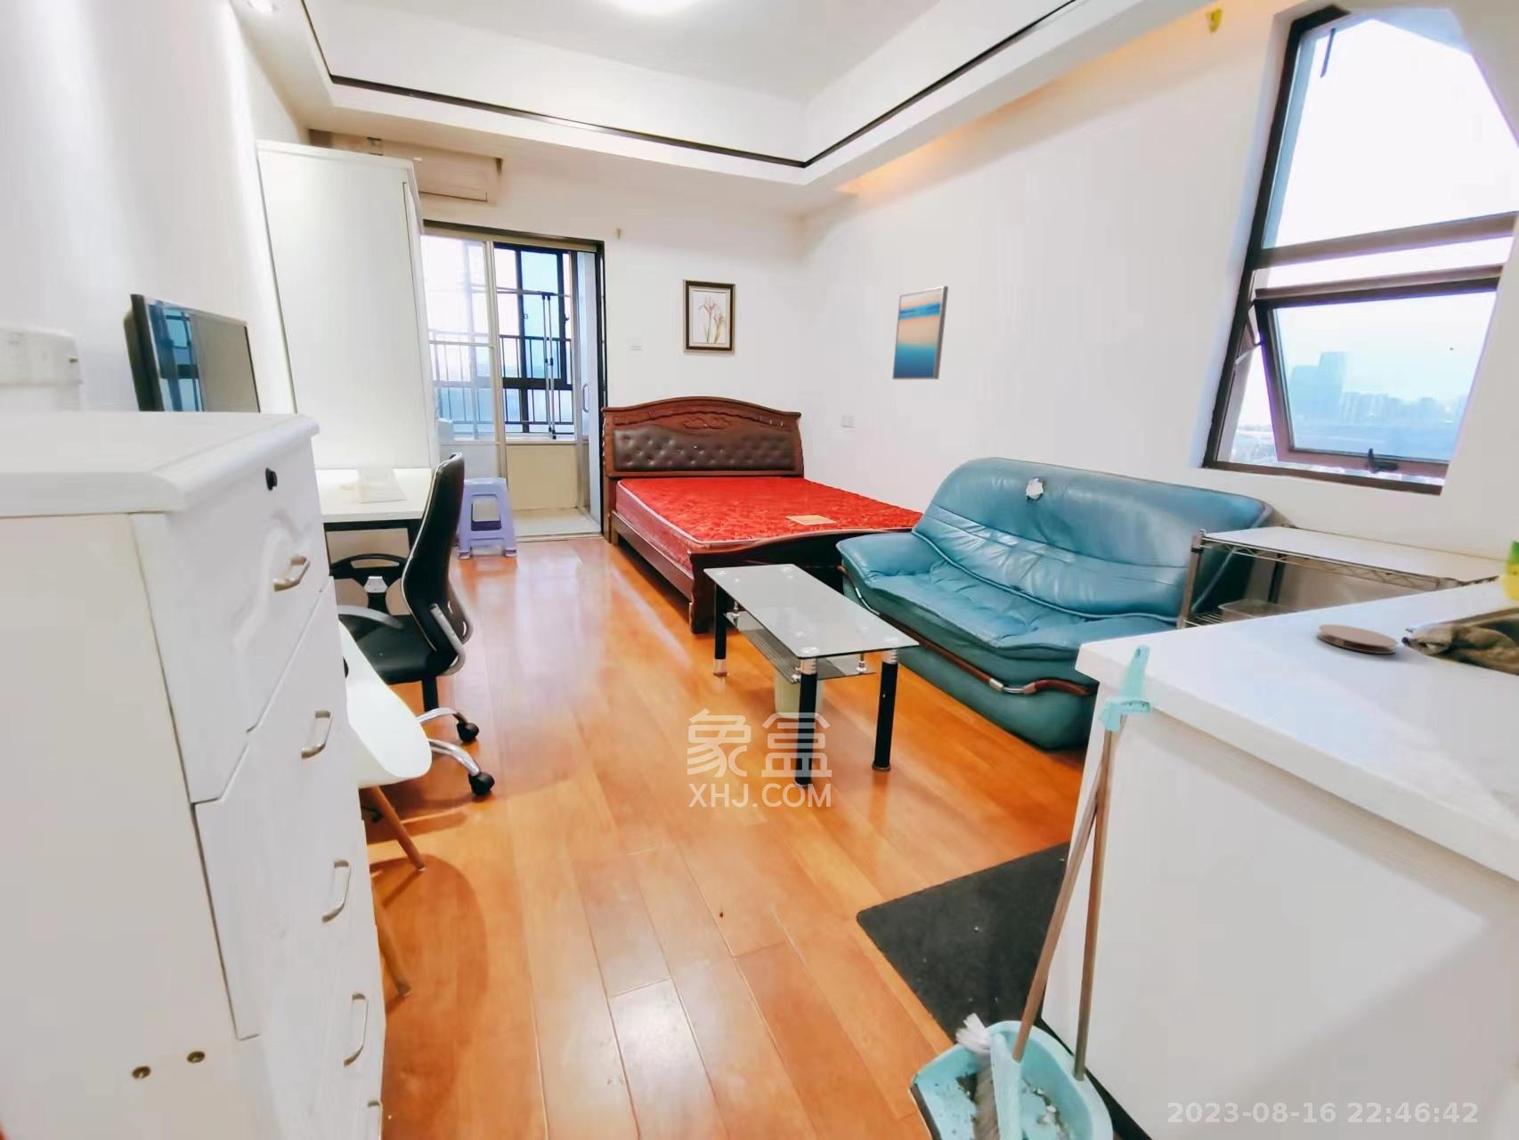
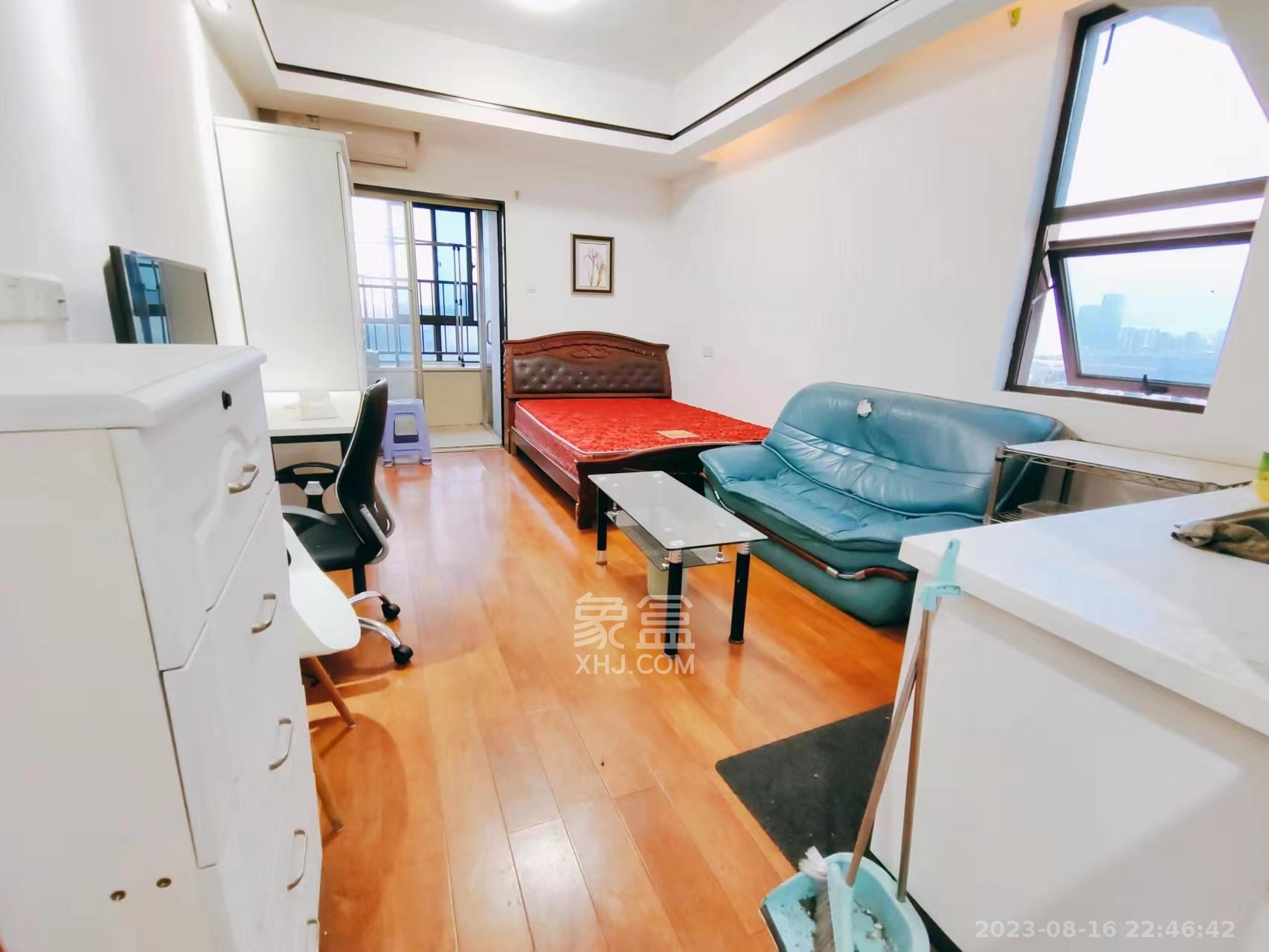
- coaster (1356, 638)
- wall art (918, 335)
